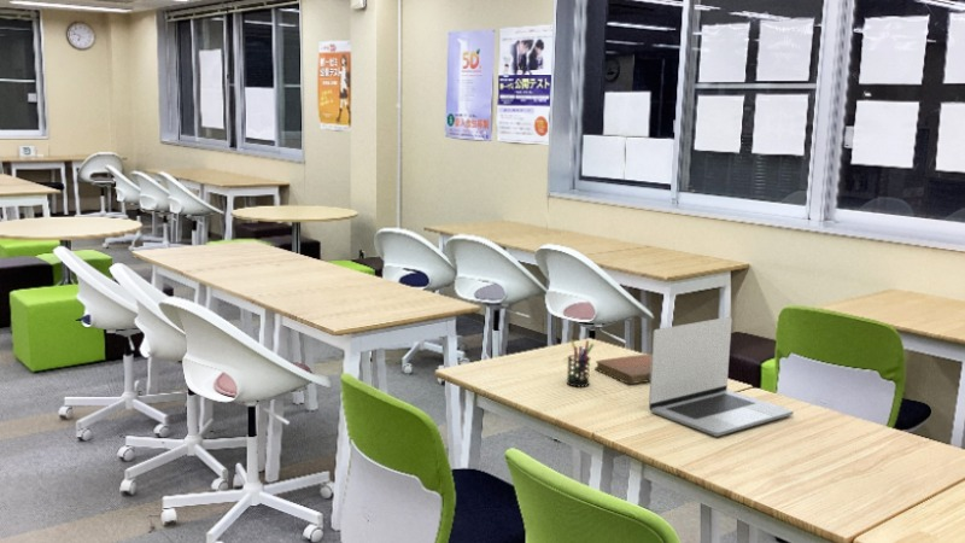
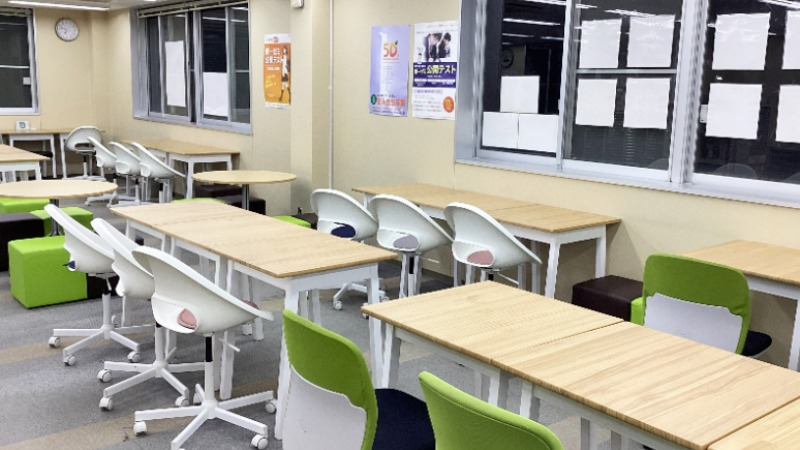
- pen holder (581, 361)
- laptop (723, 372)
- notebook (647, 367)
